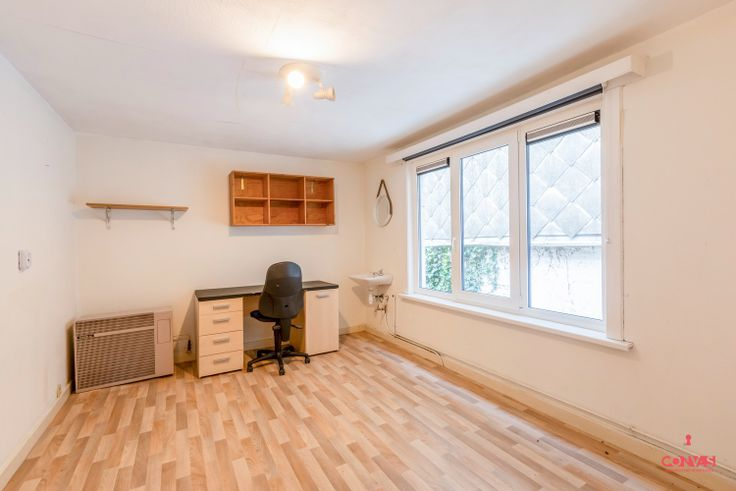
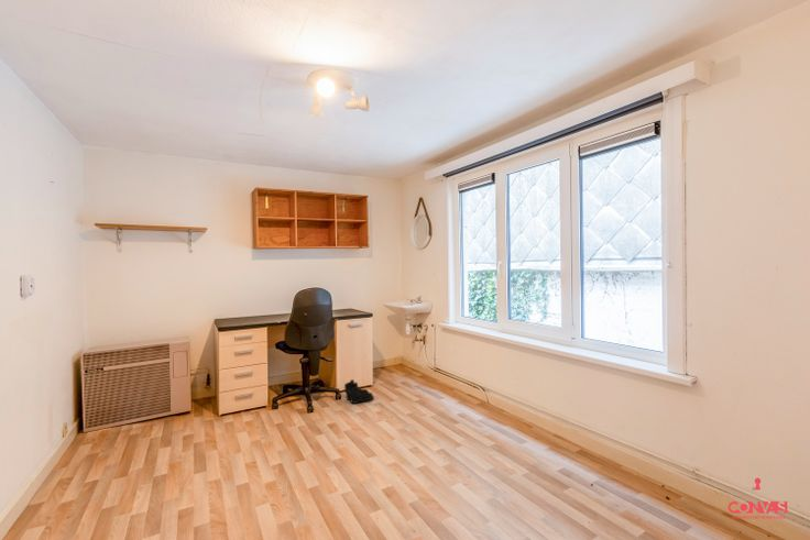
+ boots (359, 389)
